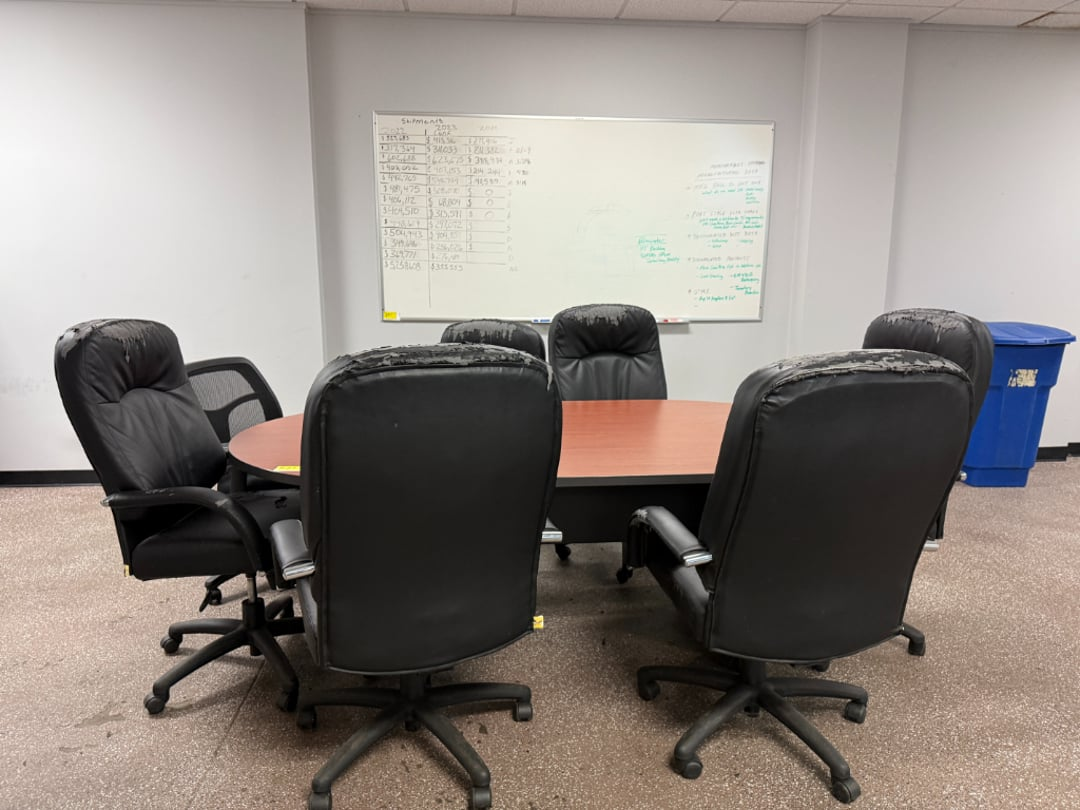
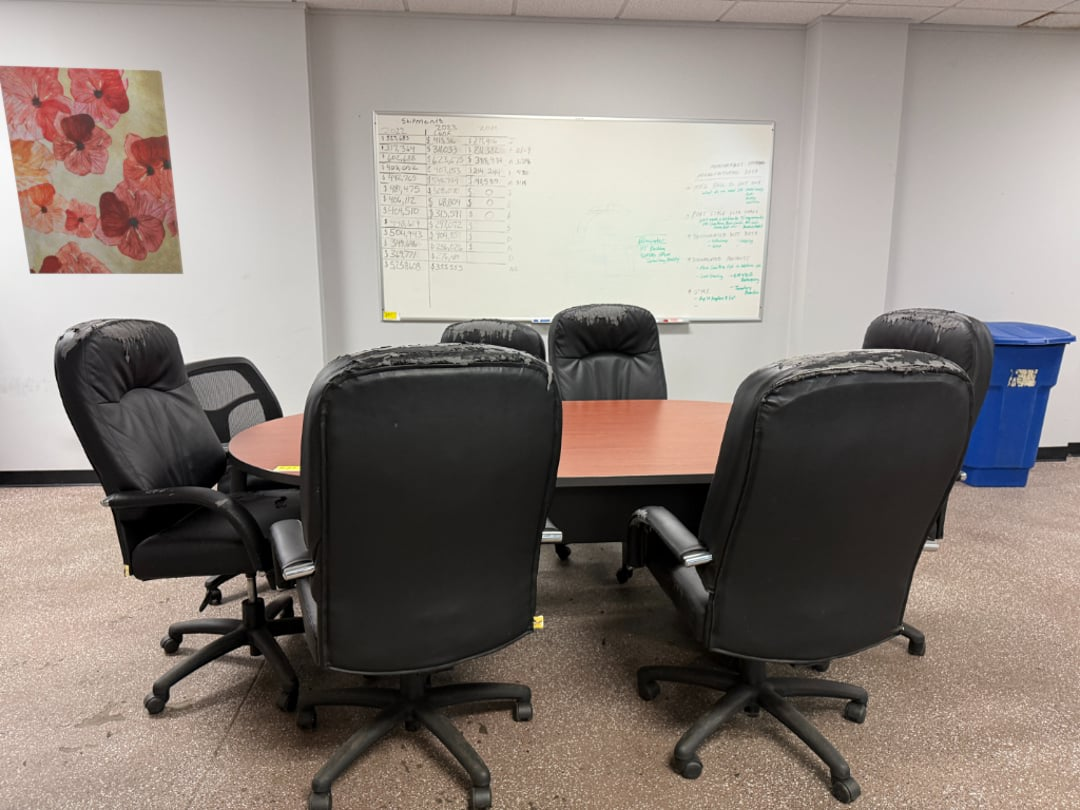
+ wall art (94, 174)
